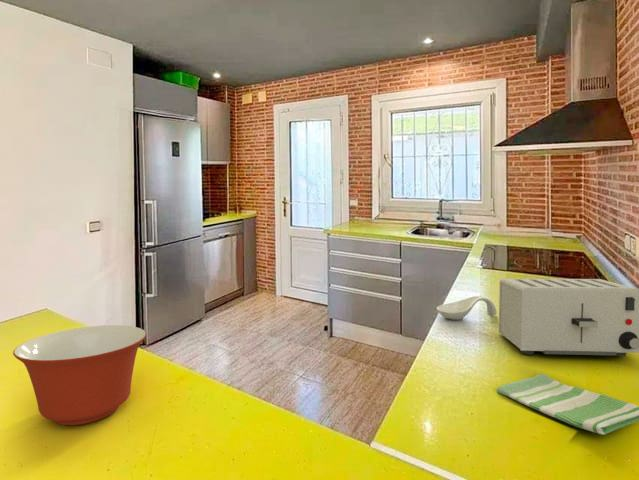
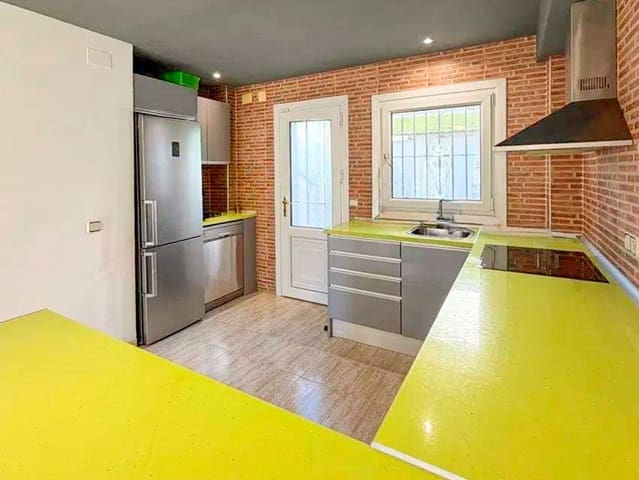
- dish towel (566, 400)
- toaster (566, 316)
- mixing bowl (85, 375)
- spoon rest (466, 307)
